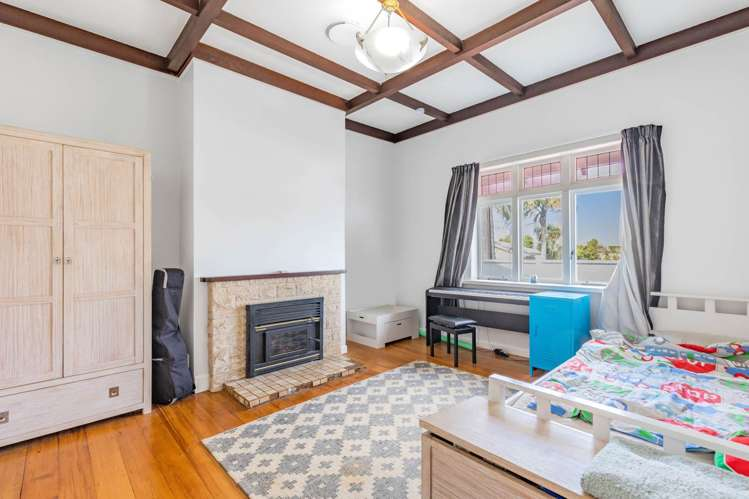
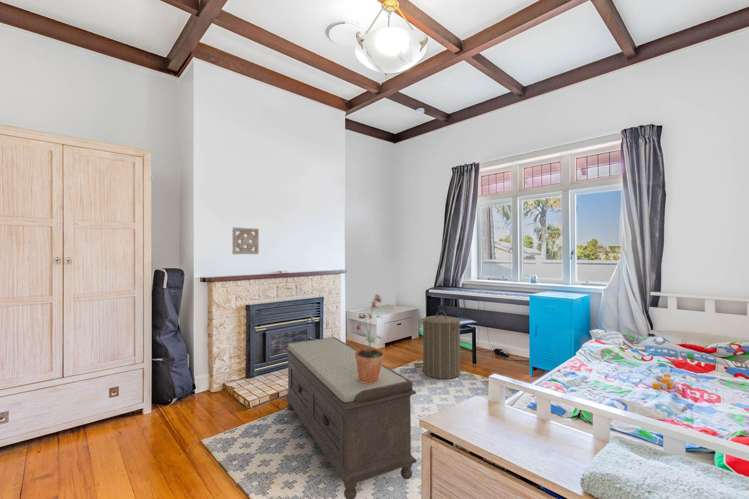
+ wall ornament (245, 241)
+ bench (338, 397)
+ potted plant (366, 338)
+ toy blocks (662, 380)
+ laundry hamper (441, 341)
